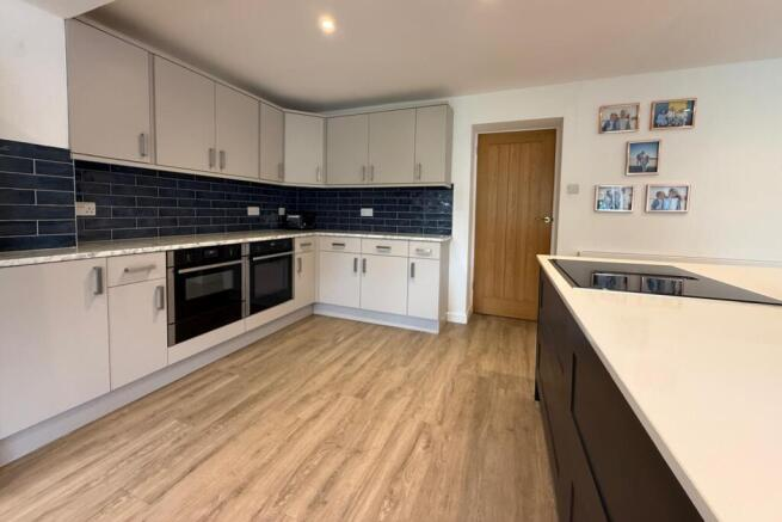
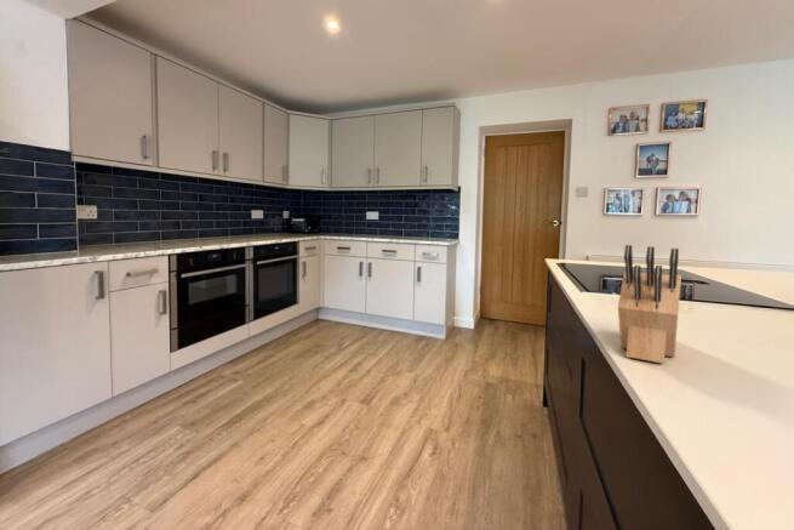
+ knife block (650, 300)
